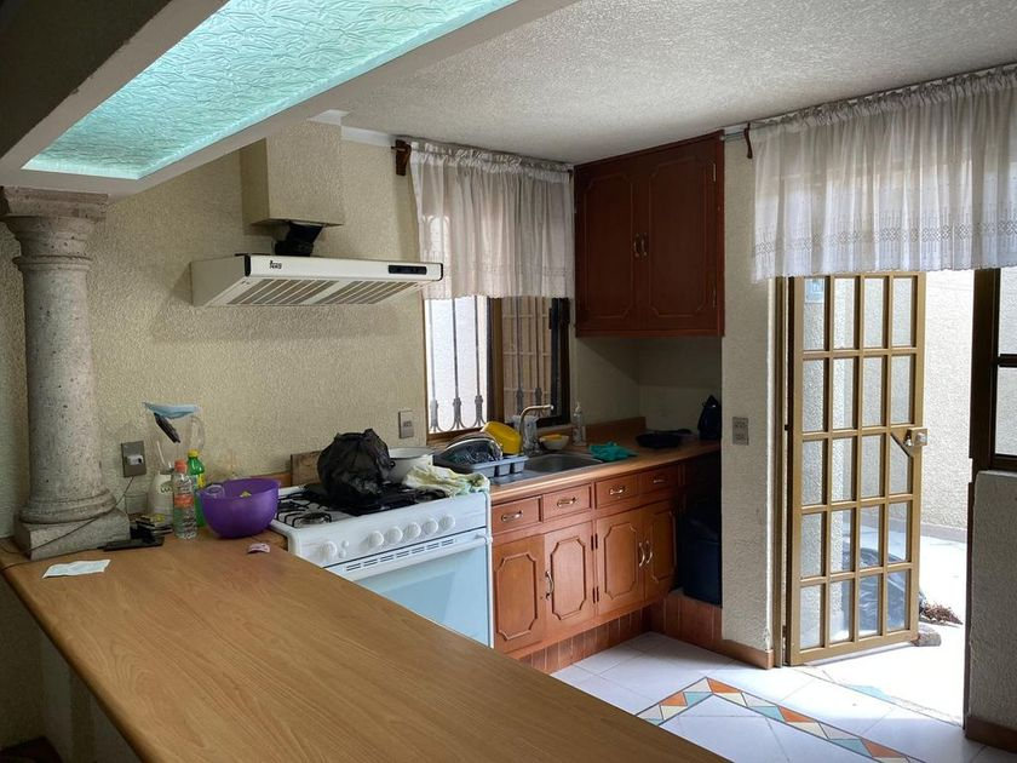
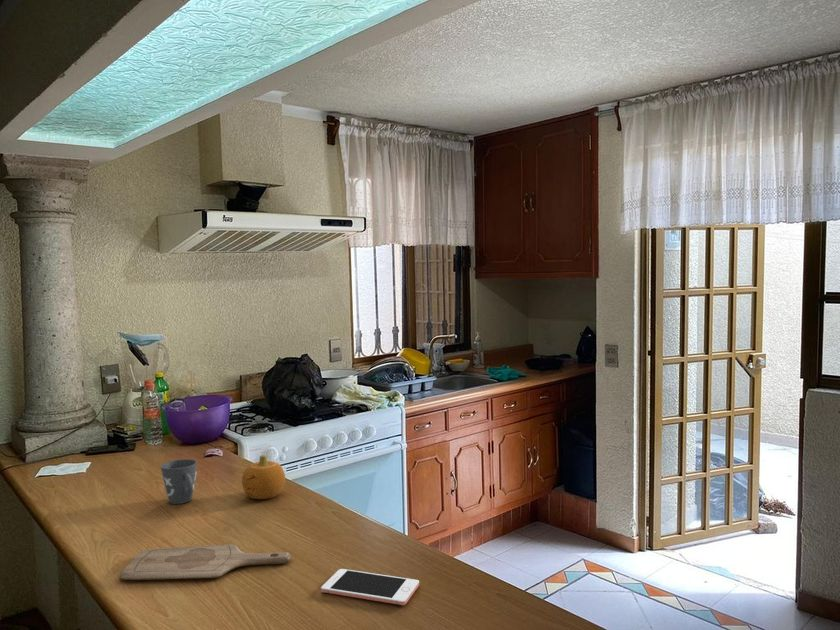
+ cutting board (210, 560)
+ mug (181, 483)
+ fruit (263, 475)
+ cell phone (370, 586)
